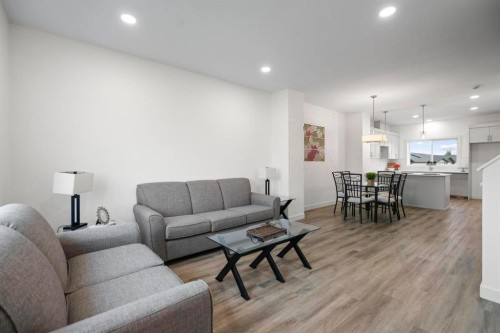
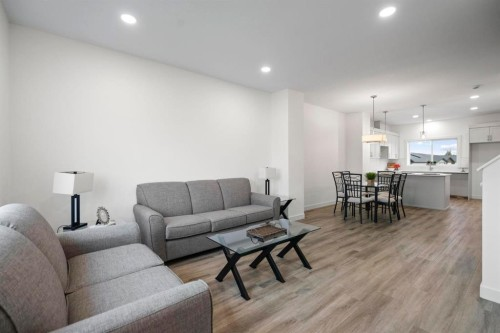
- wall art (314, 143)
